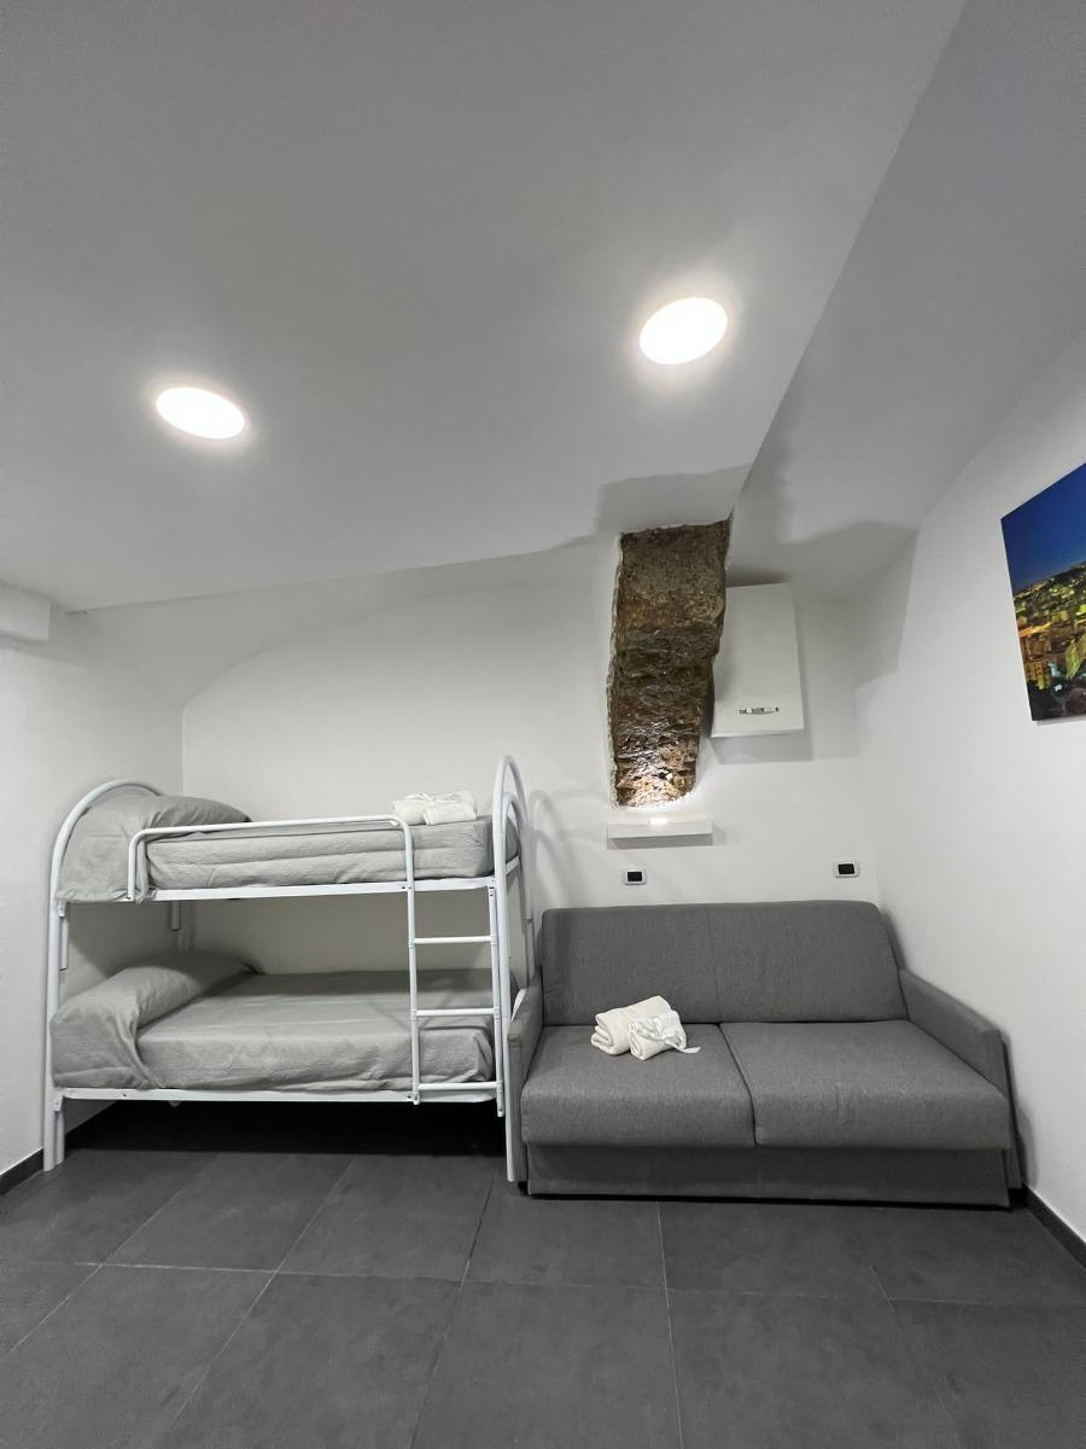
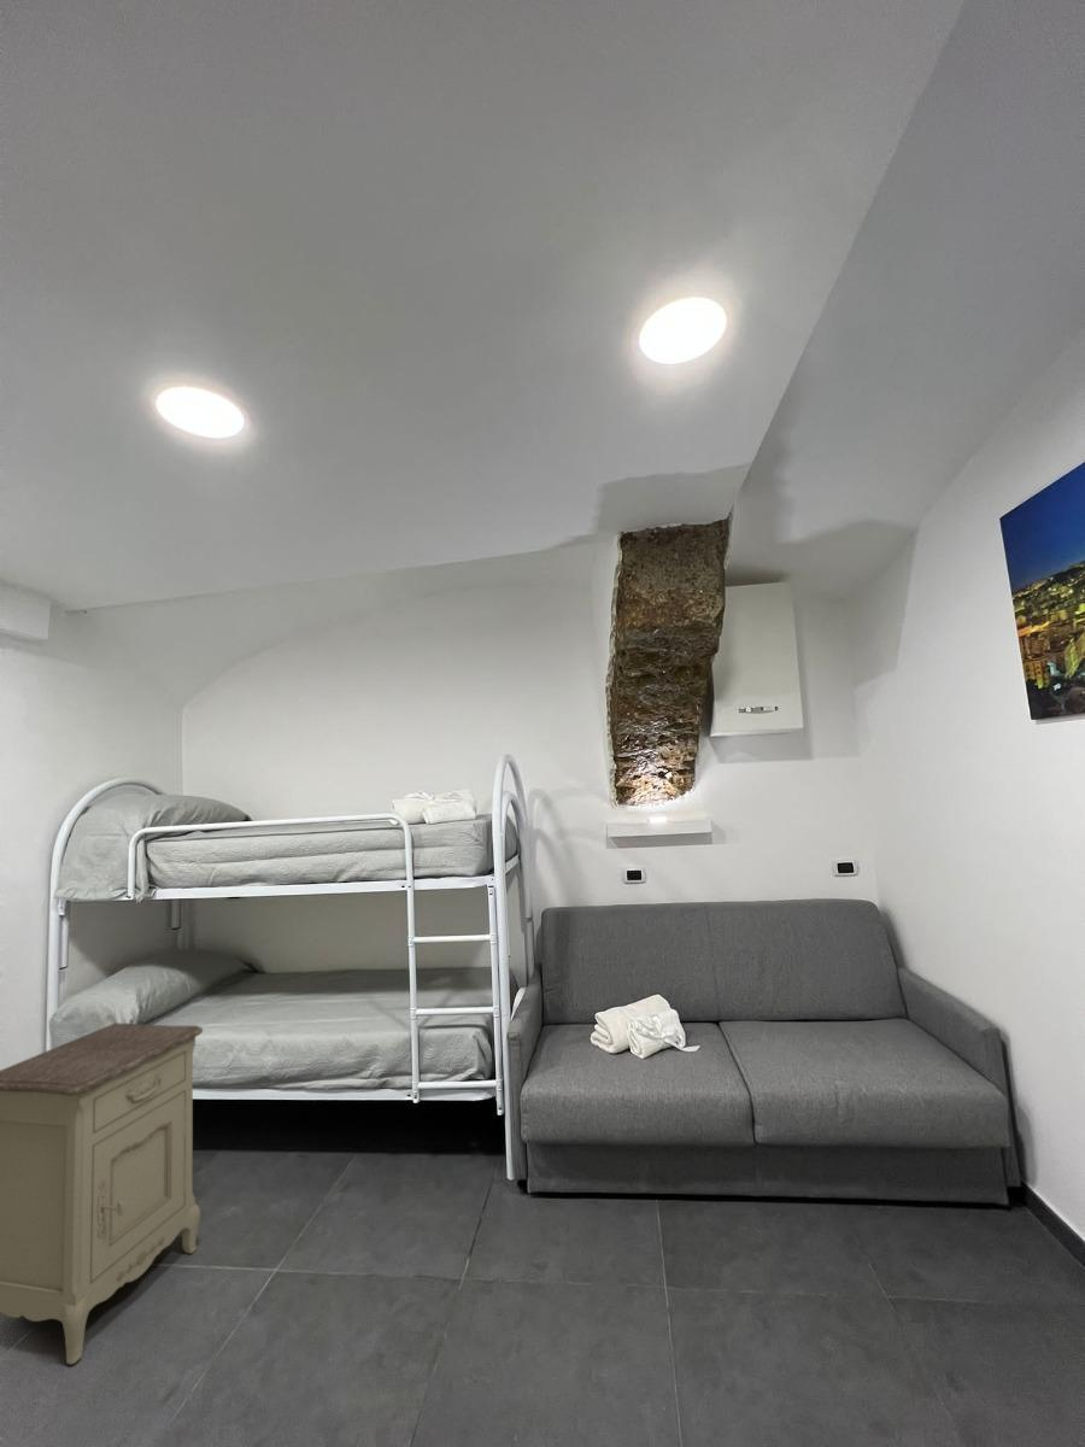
+ nightstand (105, 1170)
